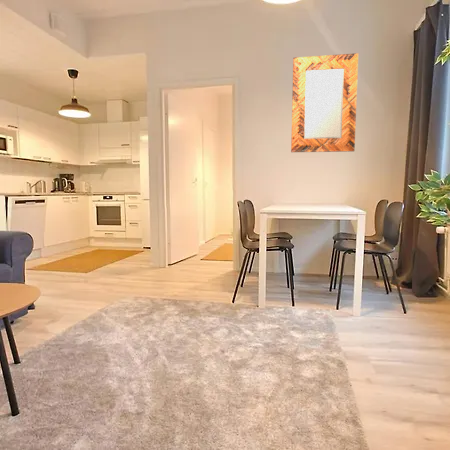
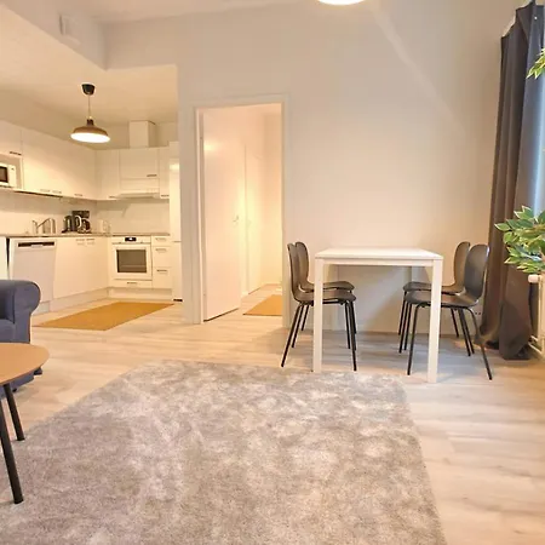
- home mirror (323, 104)
